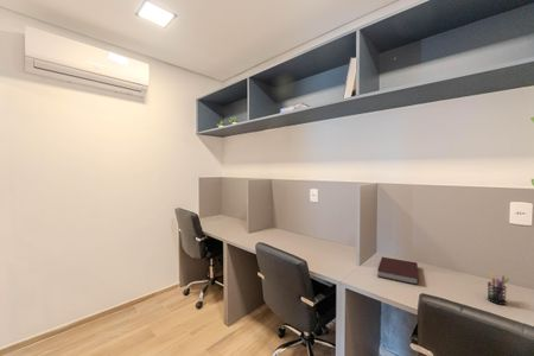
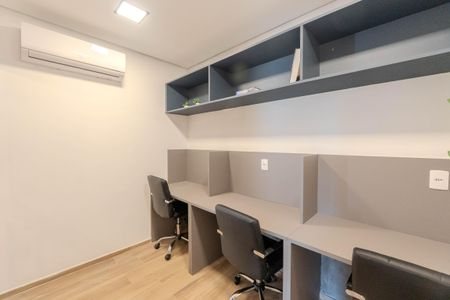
- notebook (398, 268)
- pen holder (498, 287)
